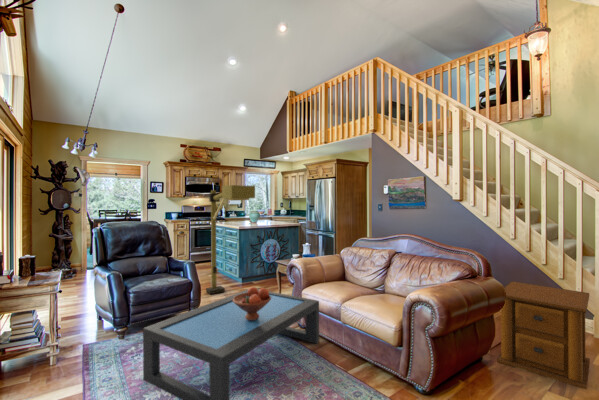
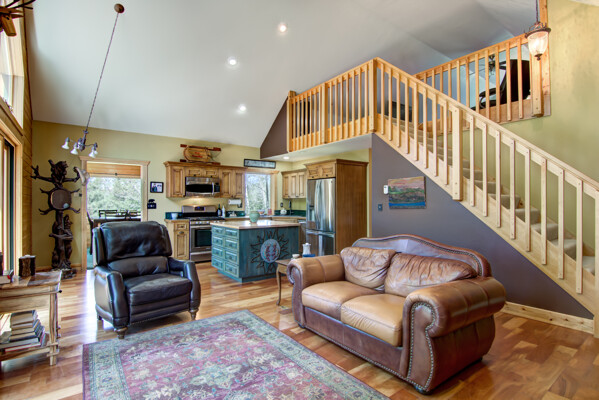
- floor lamp (215, 243)
- side table (543, 327)
- fruit bowl (252, 303)
- coffee table (241, 335)
